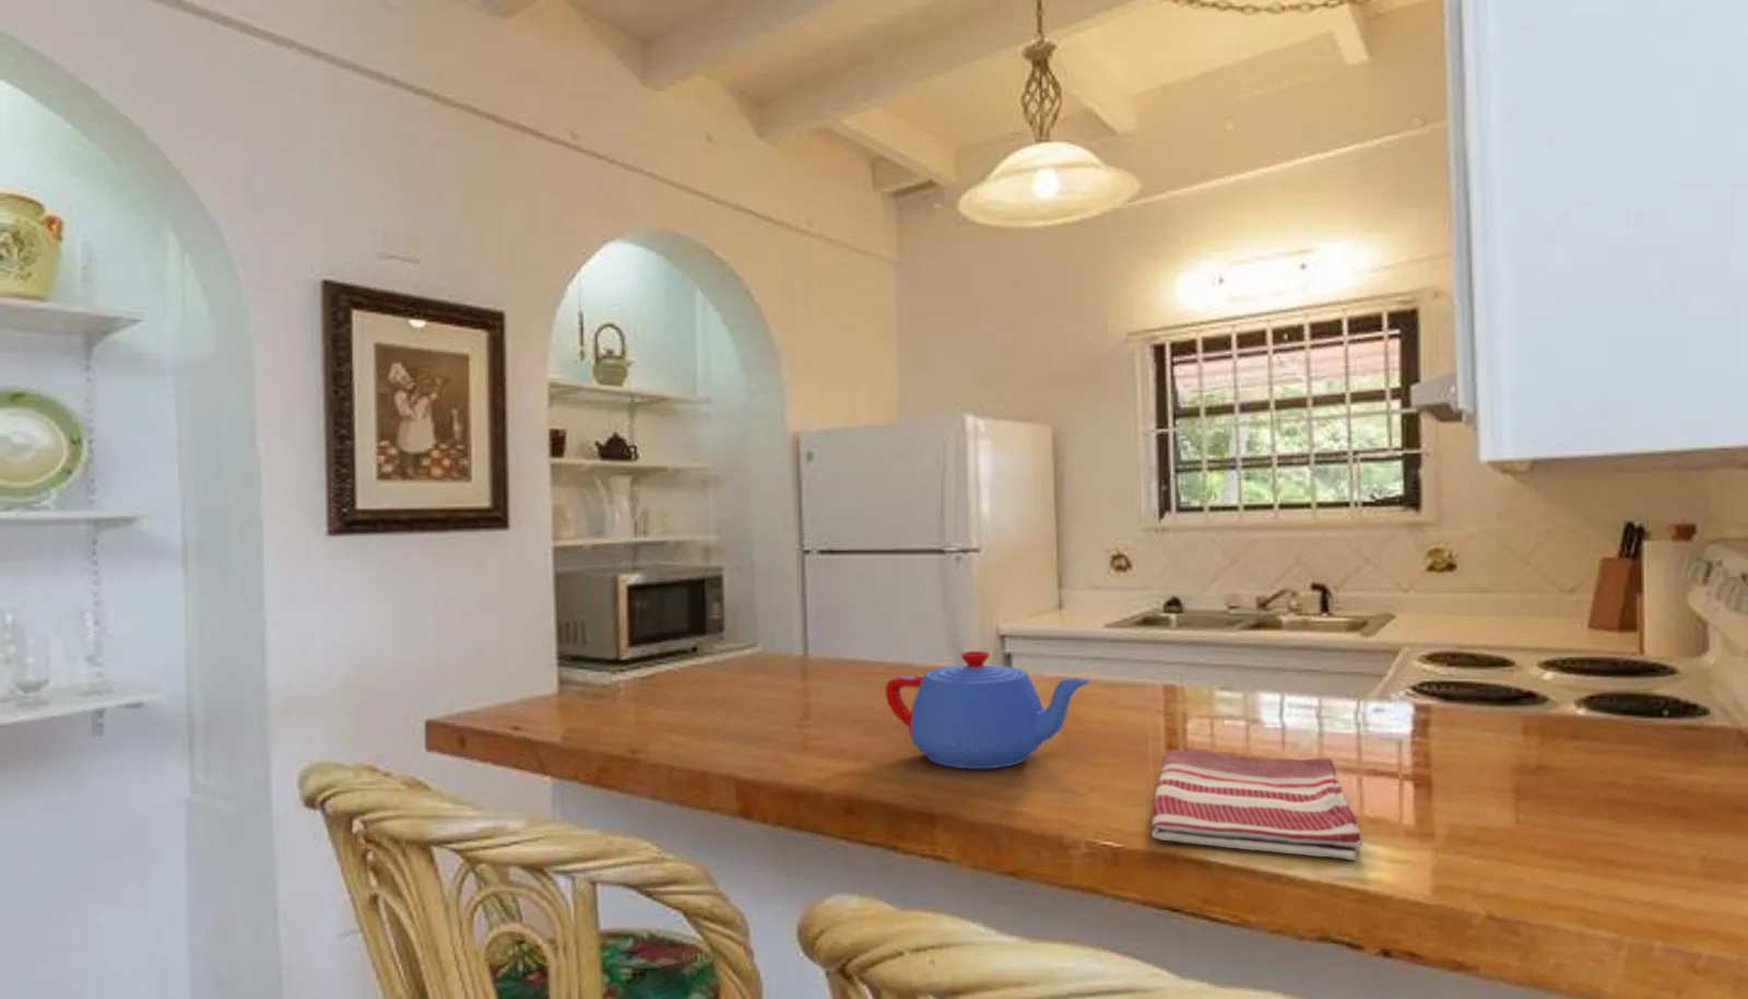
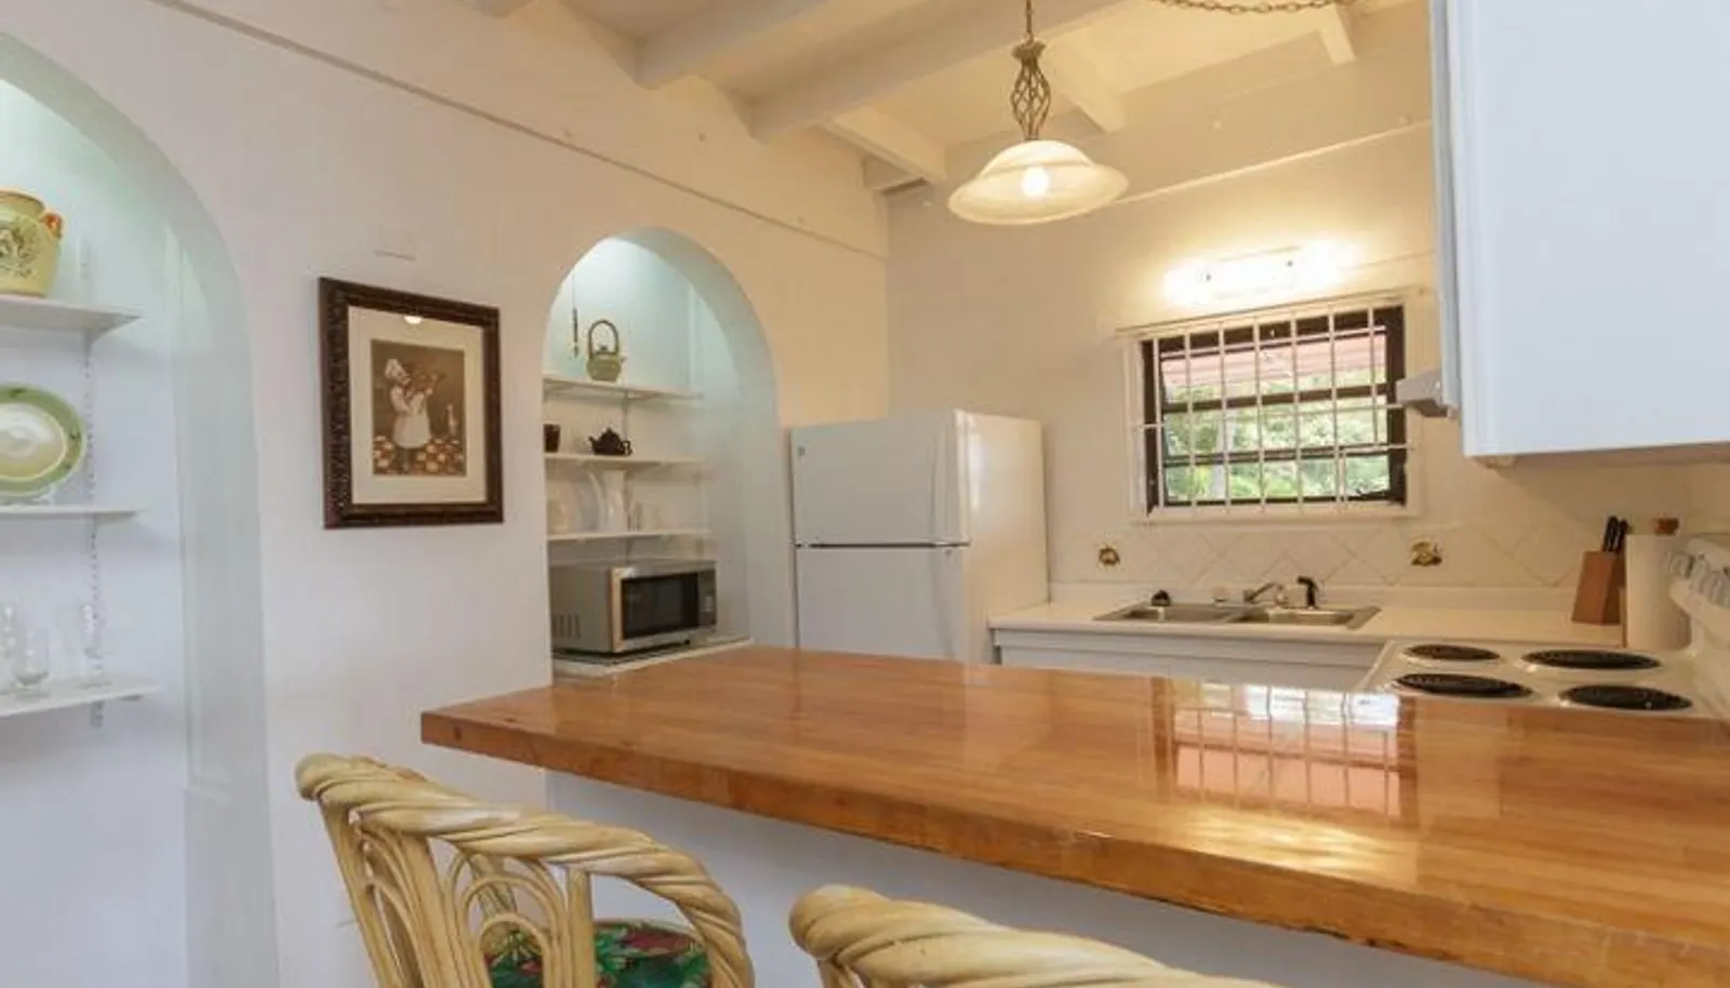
- teapot (982, 705)
- dish towel (1249, 795)
